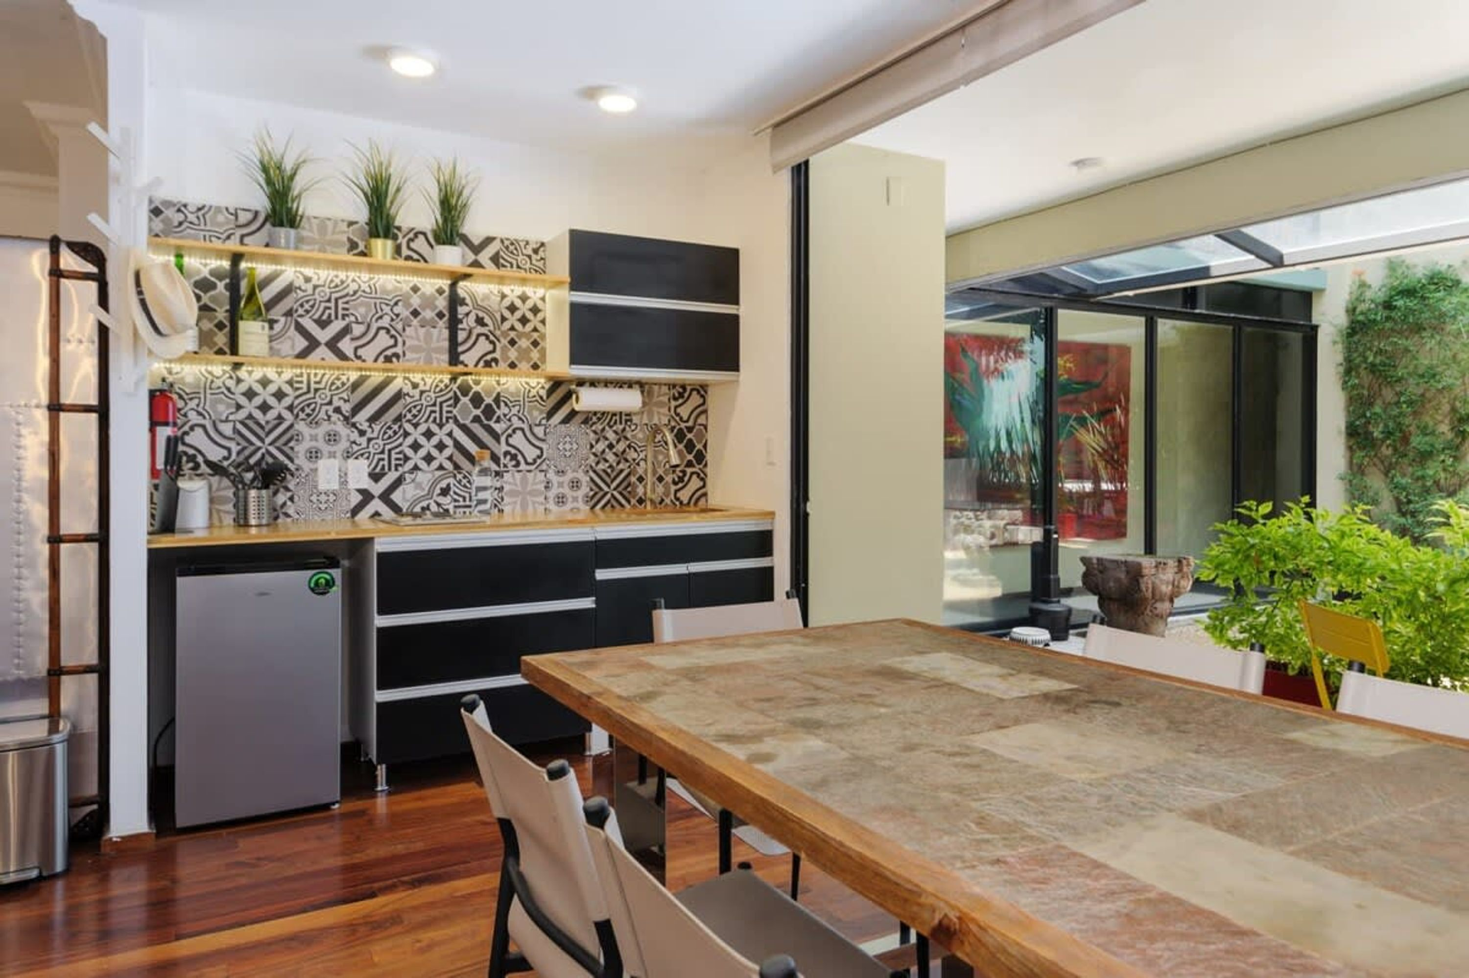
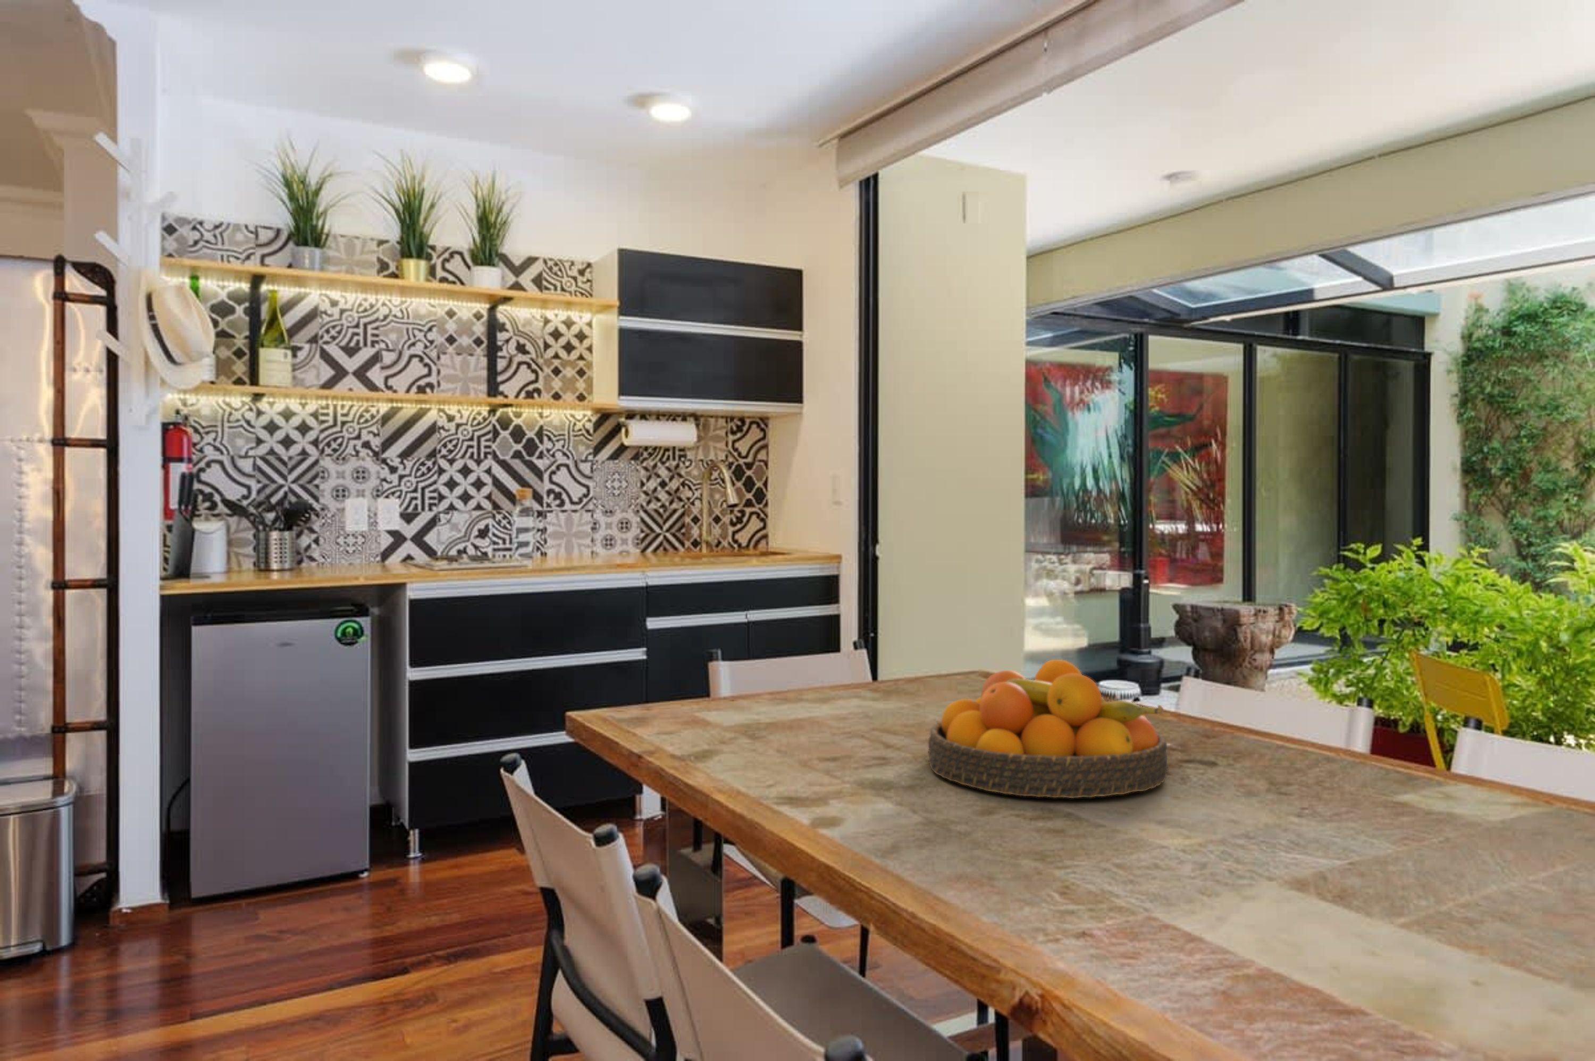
+ fruit bowl (1044, 718)
